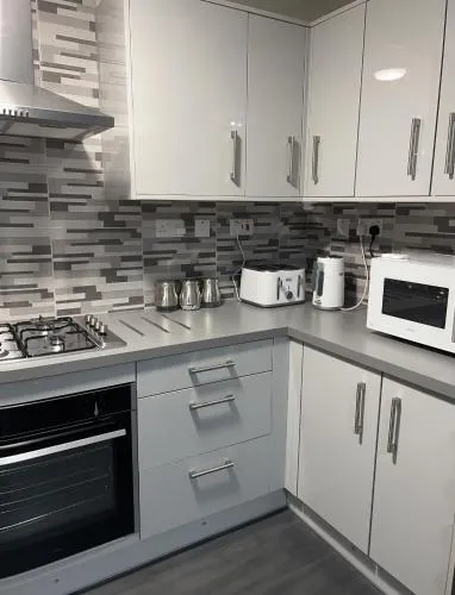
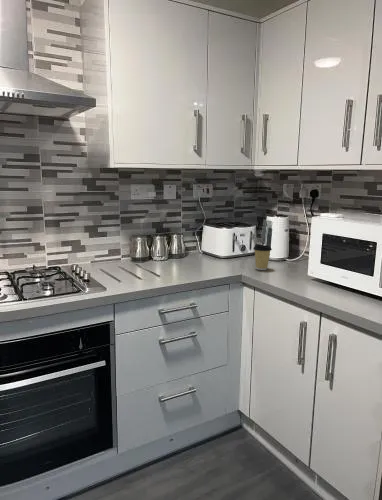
+ coffee cup (262, 257)
